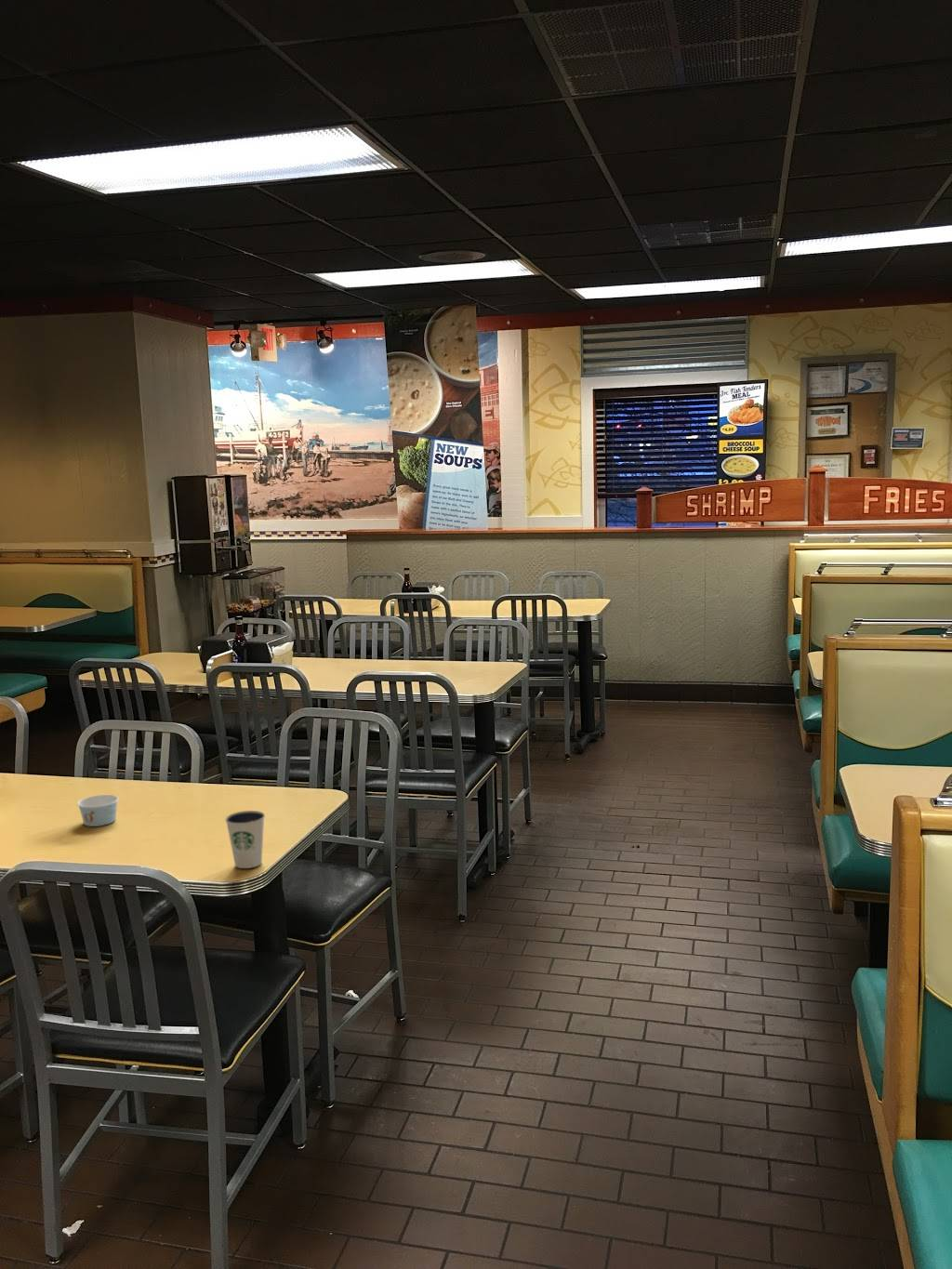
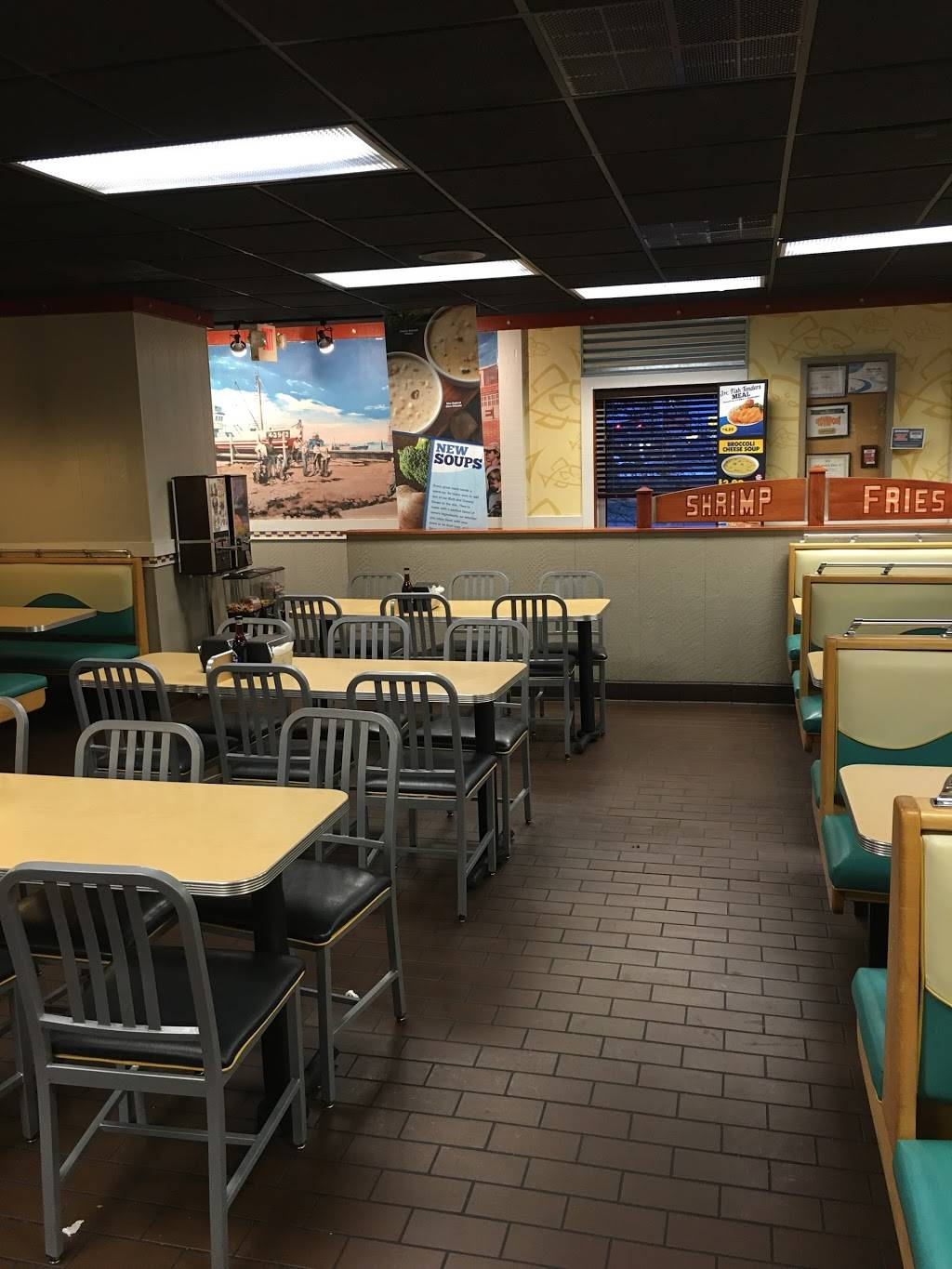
- dixie cup (246, 840)
- paper cup (99, 811)
